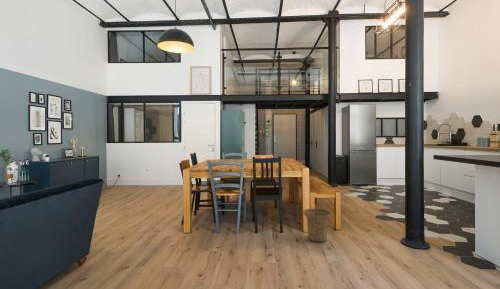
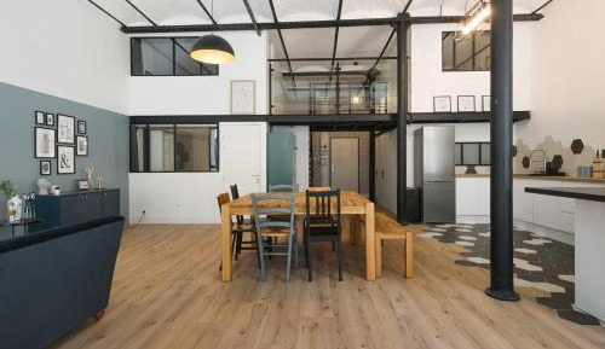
- basket (317, 225)
